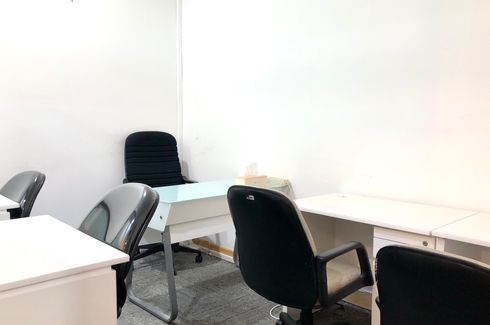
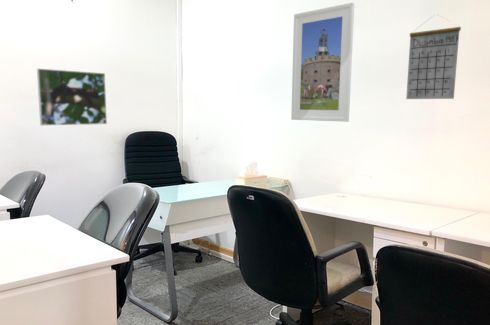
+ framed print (320, 65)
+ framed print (74, 98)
+ calendar (432, 56)
